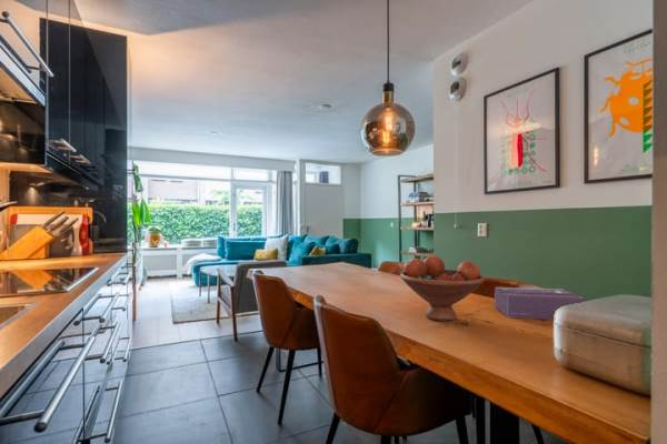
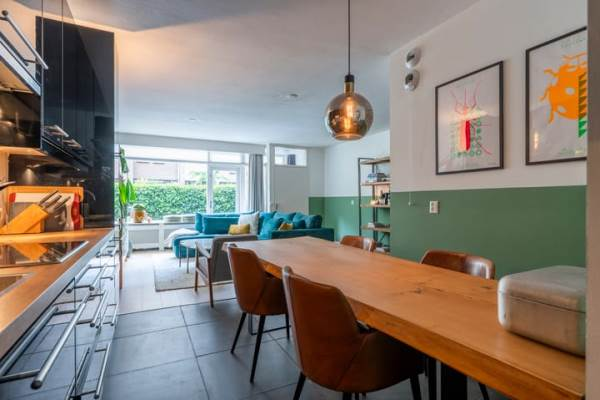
- fruit bowl (440, 287)
- tissue box (536, 302)
